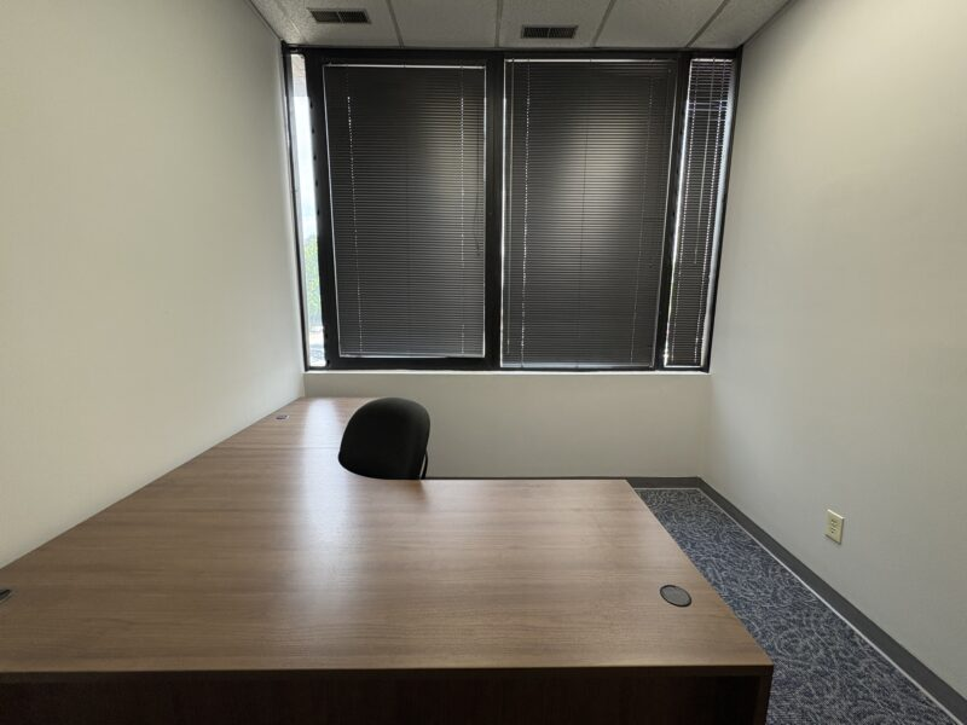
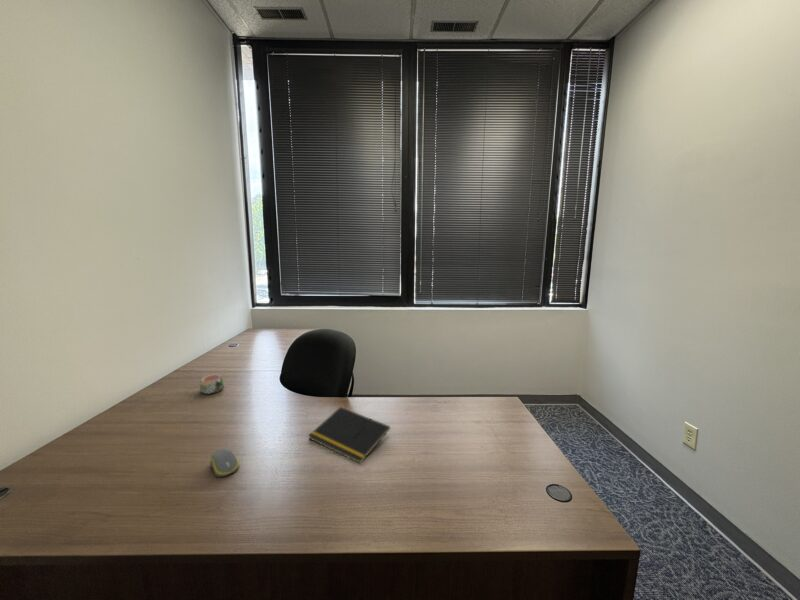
+ mug (213, 384)
+ computer mouse (223, 460)
+ notepad (349, 432)
